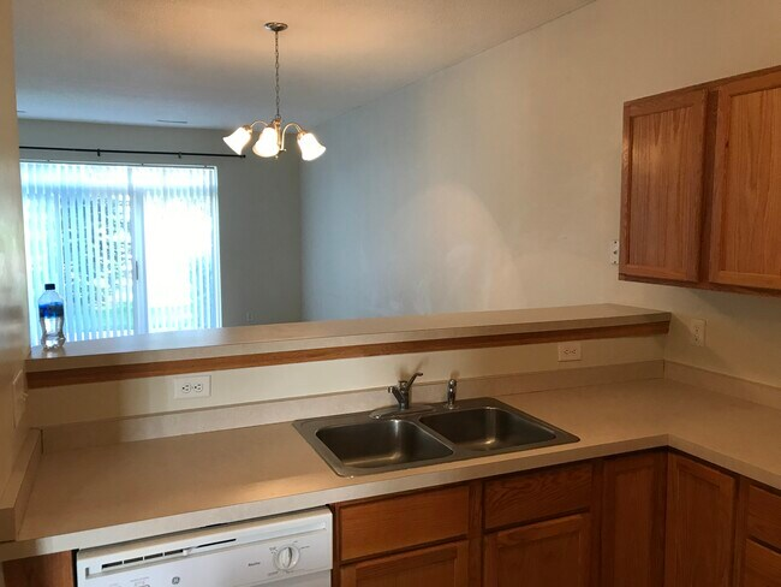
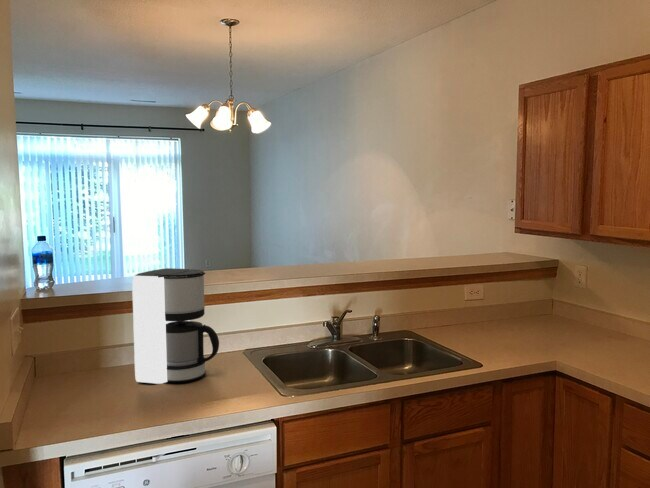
+ coffee maker (182, 324)
